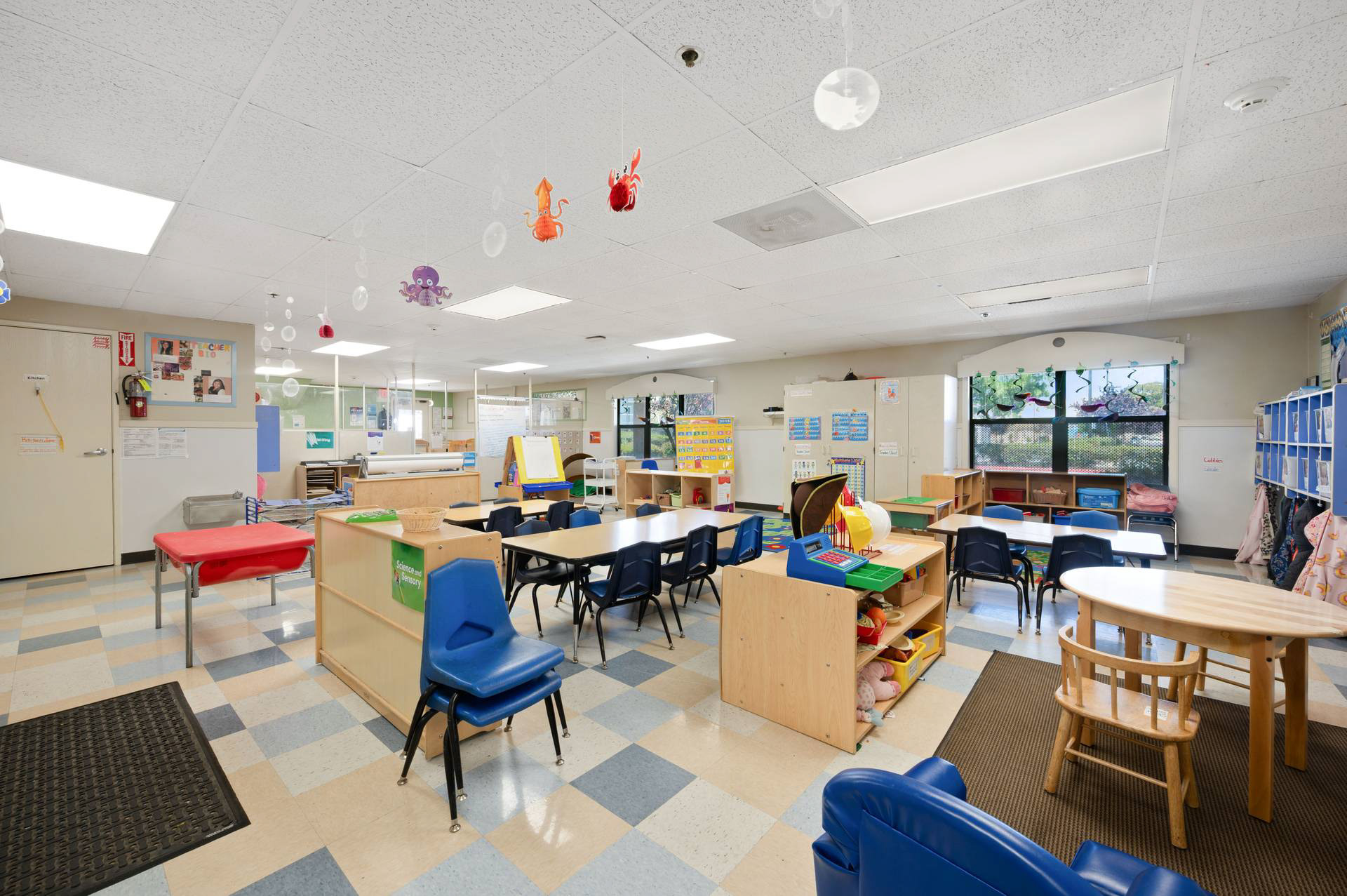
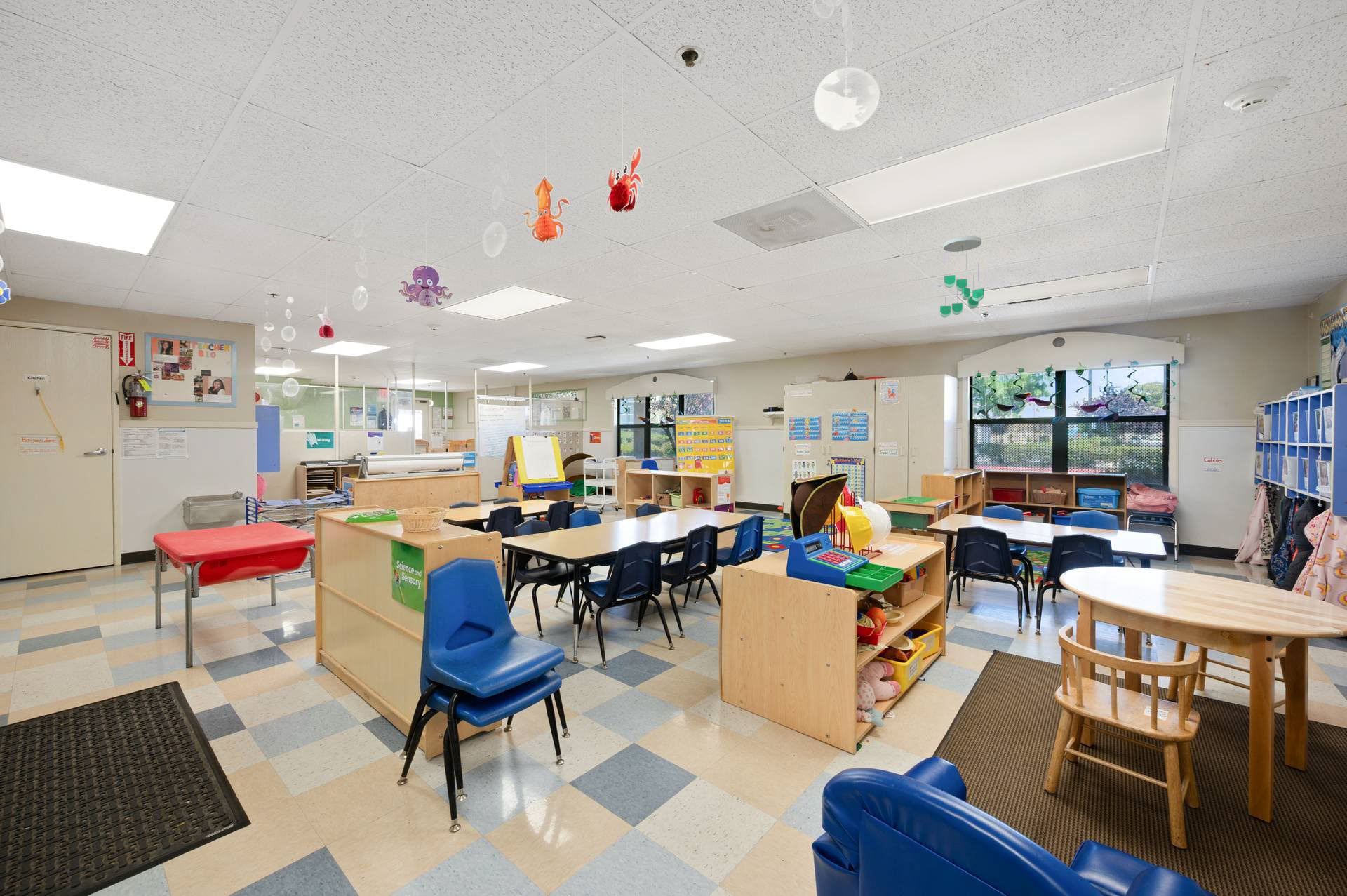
+ ceiling mobile (961, 279)
